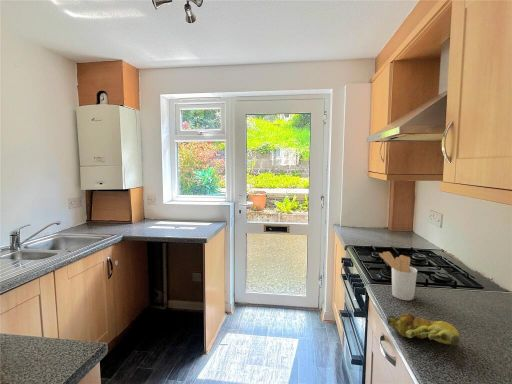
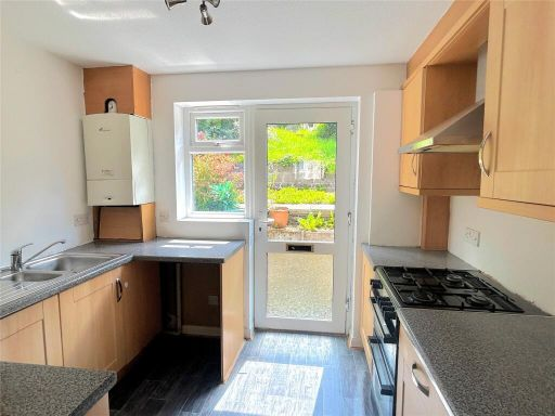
- utensil holder (397, 273)
- banana bunch (418, 329)
